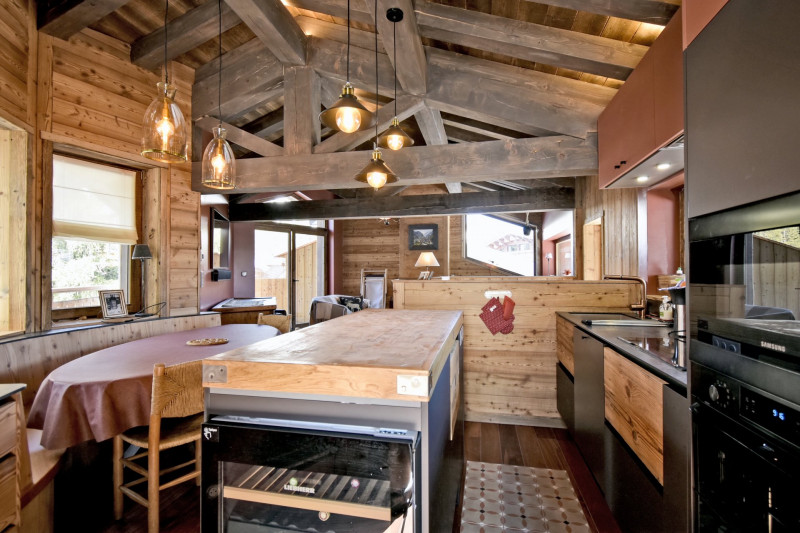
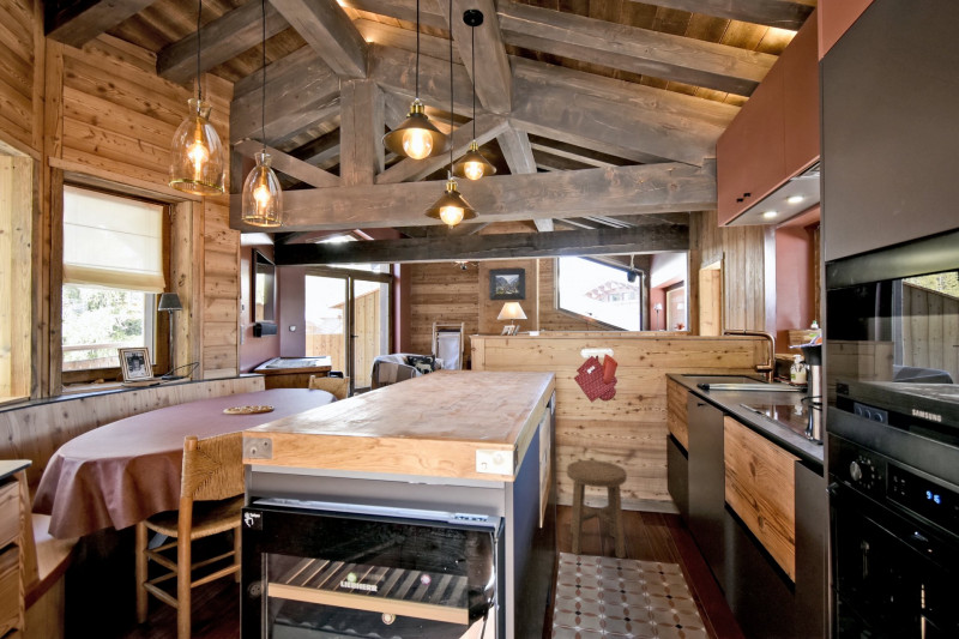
+ stool (593, 508)
